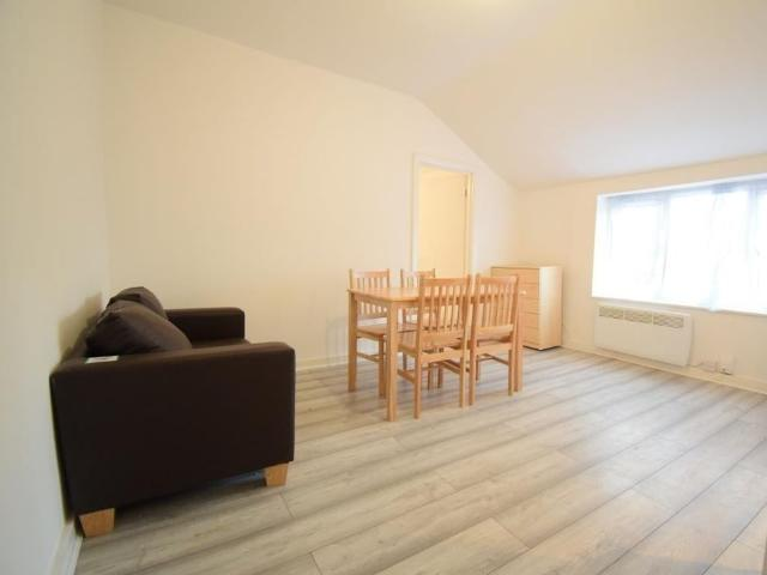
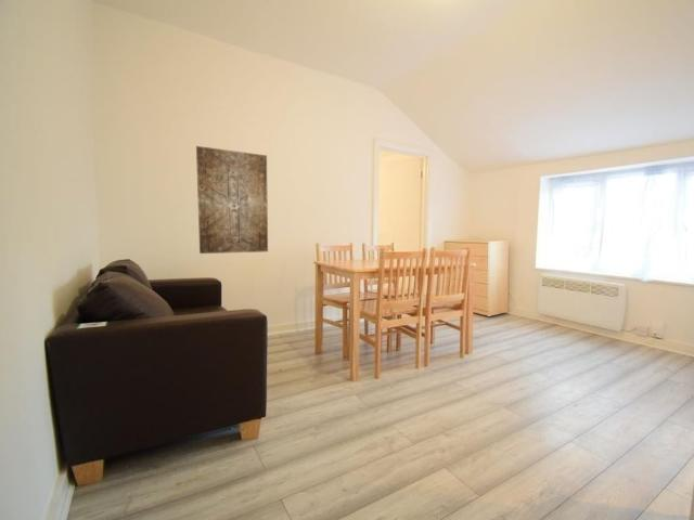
+ wall art (234, 203)
